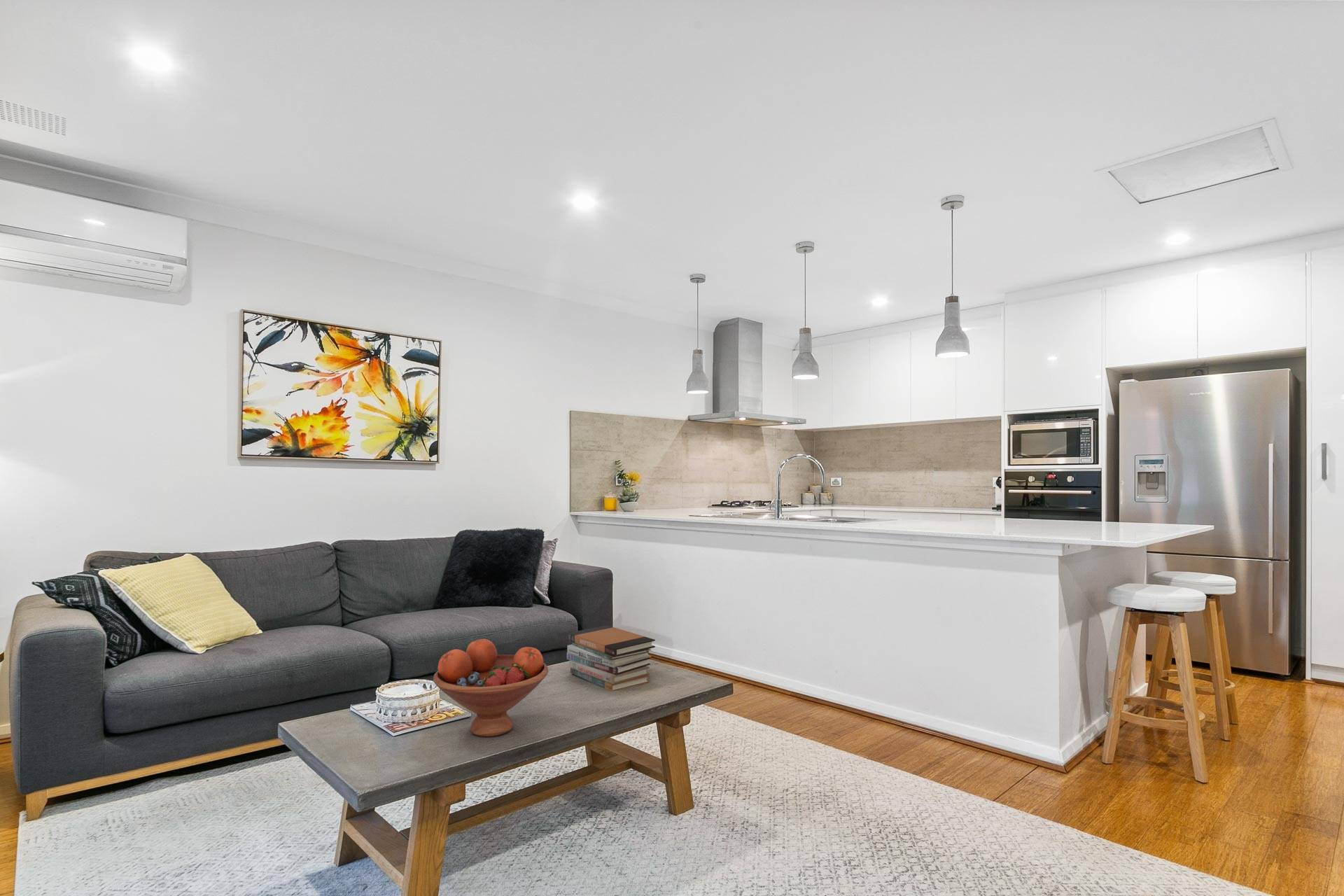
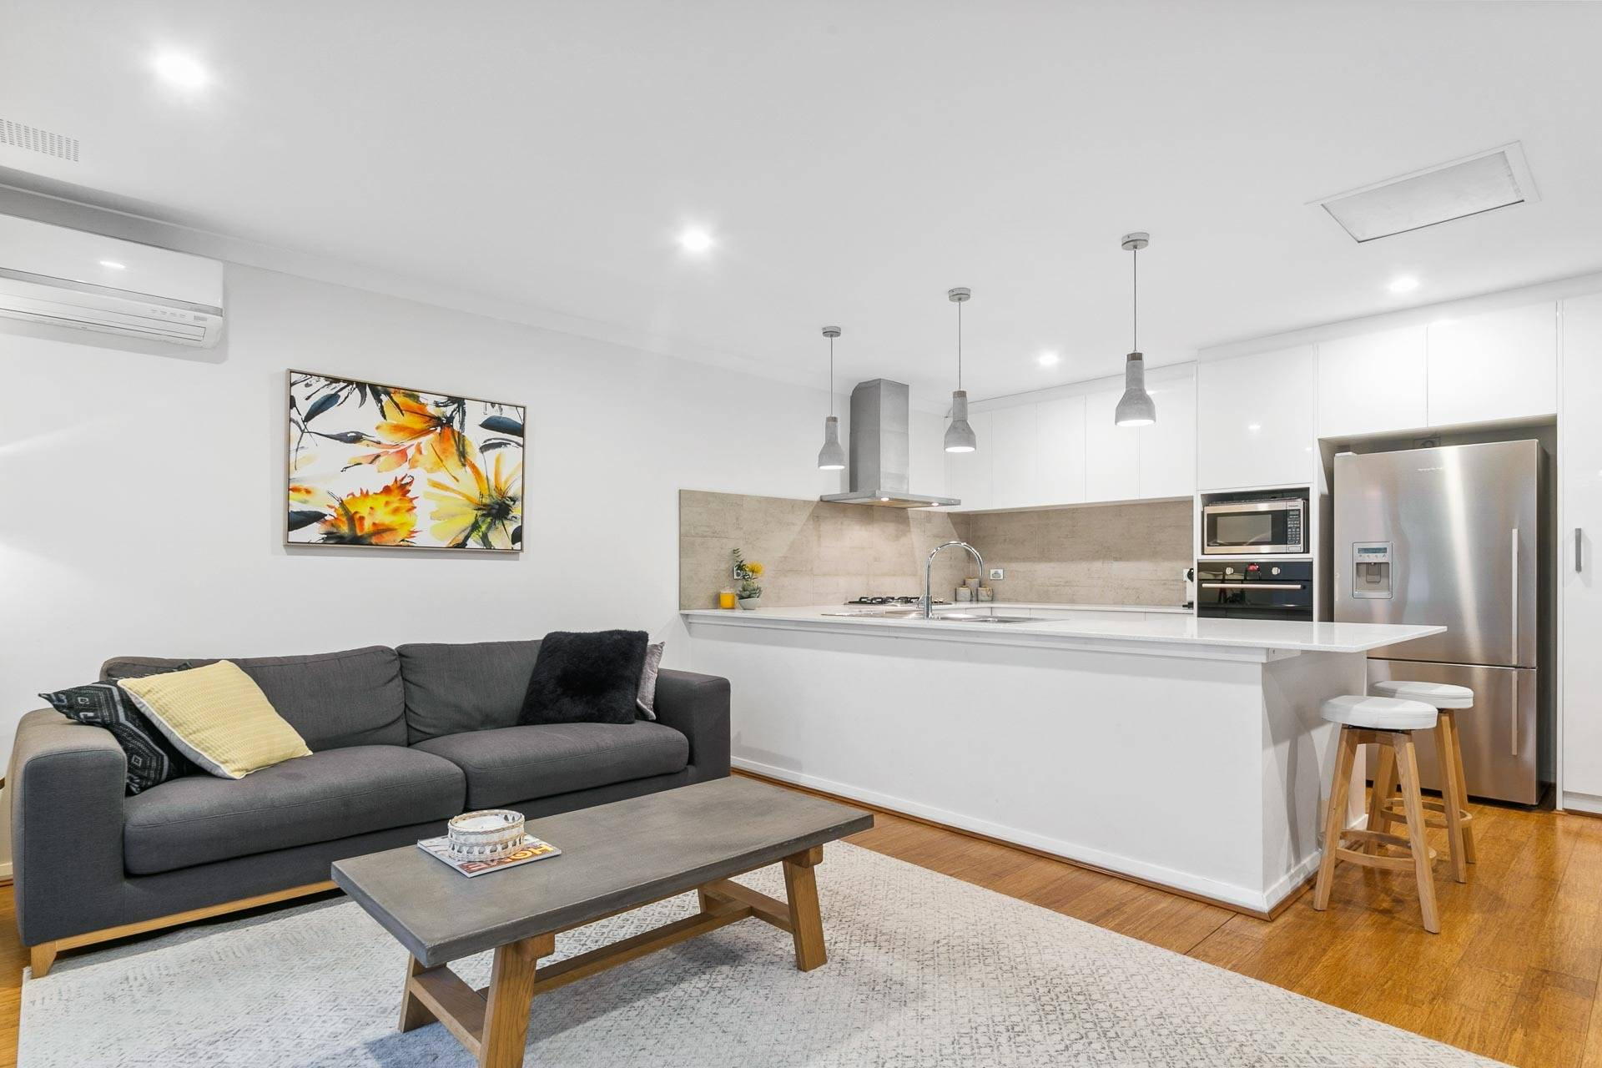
- fruit bowl (491, 688)
- book stack (609, 657)
